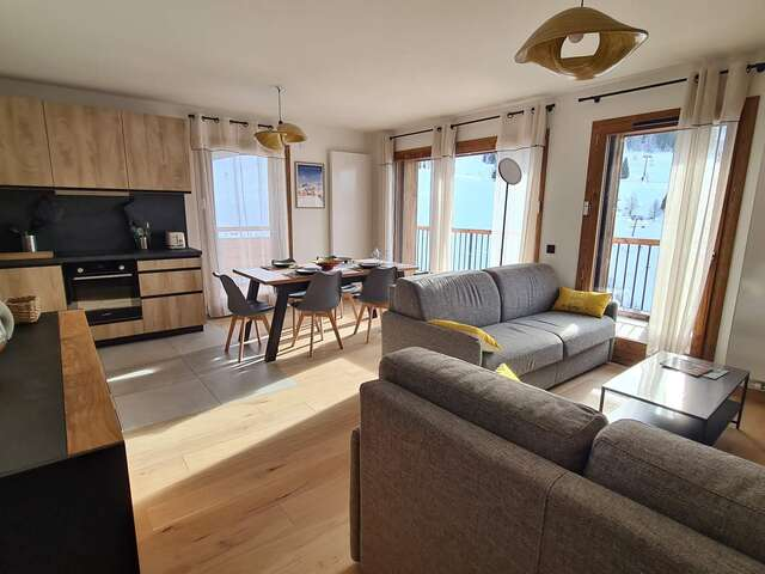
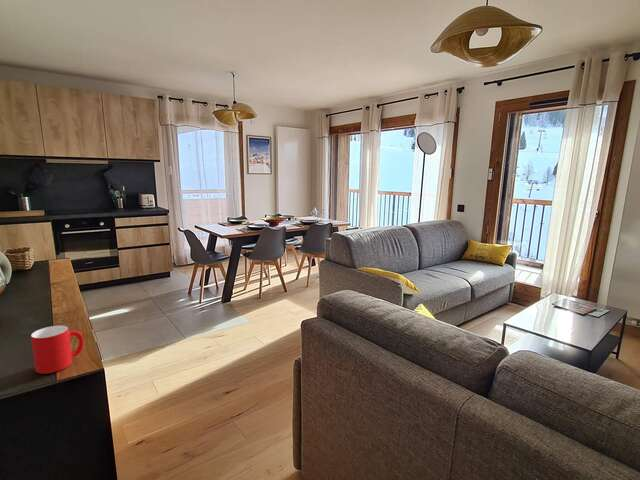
+ cup (59, 347)
